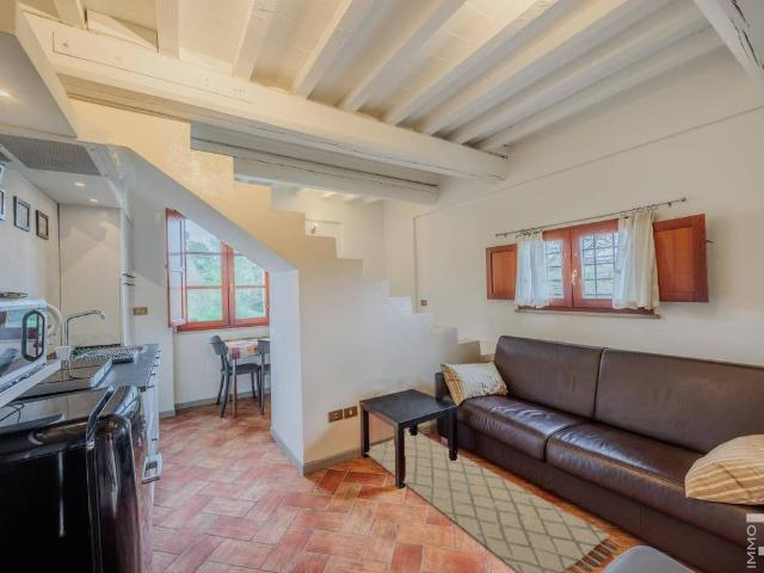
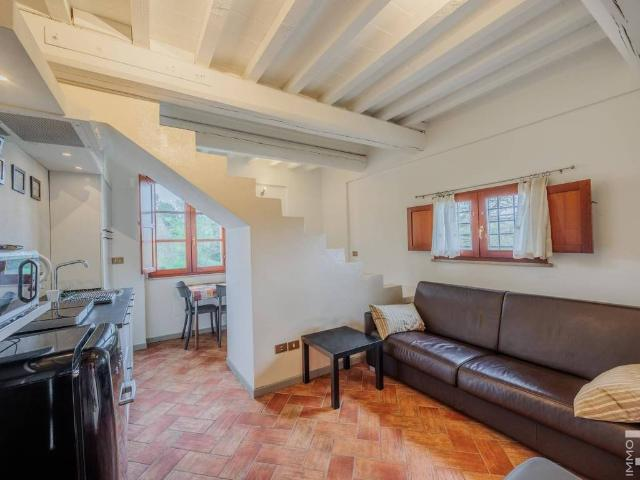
- rug (430, 464)
